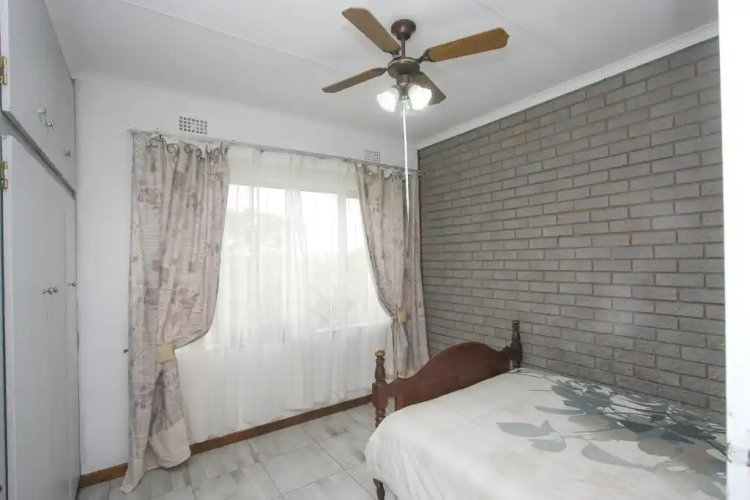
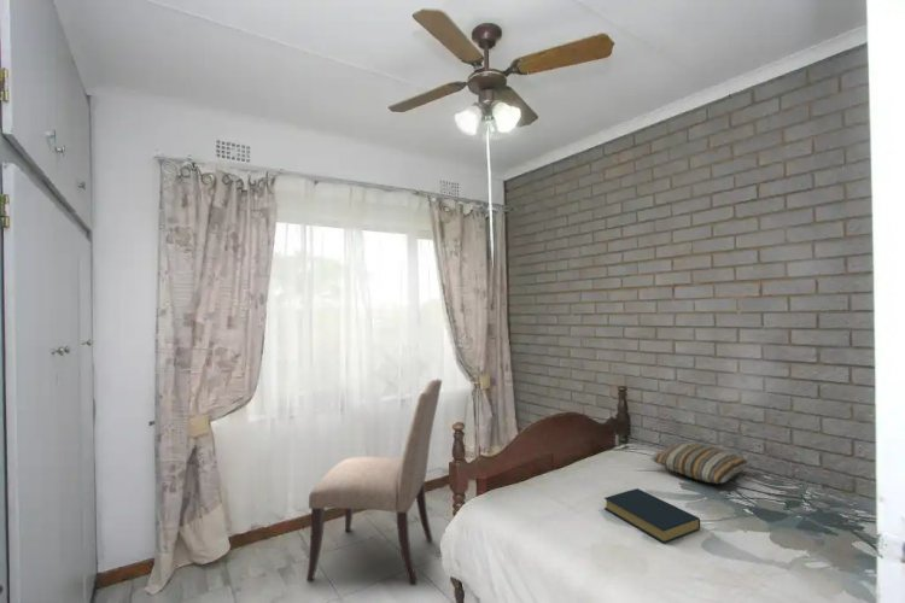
+ pillow (700, 461)
+ chair (381, 468)
+ hardback book (649, 513)
